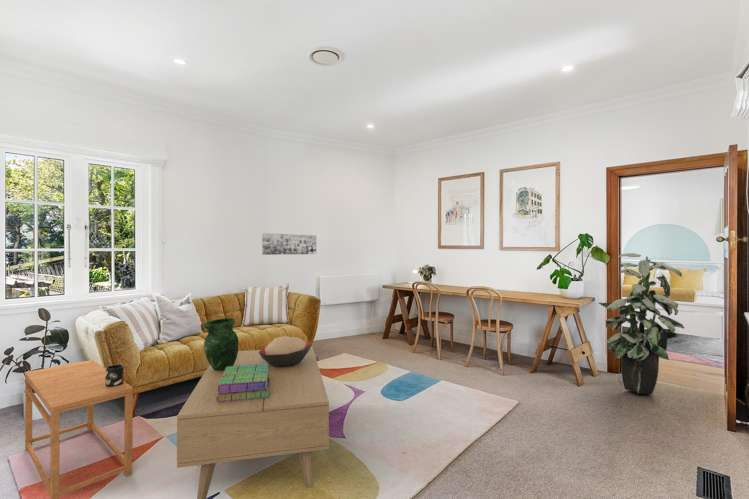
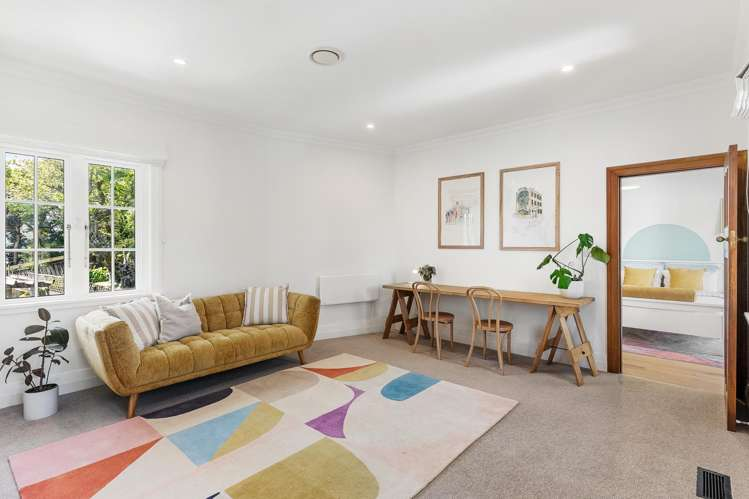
- vase (223, 344)
- mug (113, 374)
- indoor plant (638, 322)
- stack of books (245, 380)
- side table (77, 425)
- decorative bowl (286, 350)
- coffee table (264, 408)
- wall art (290, 244)
